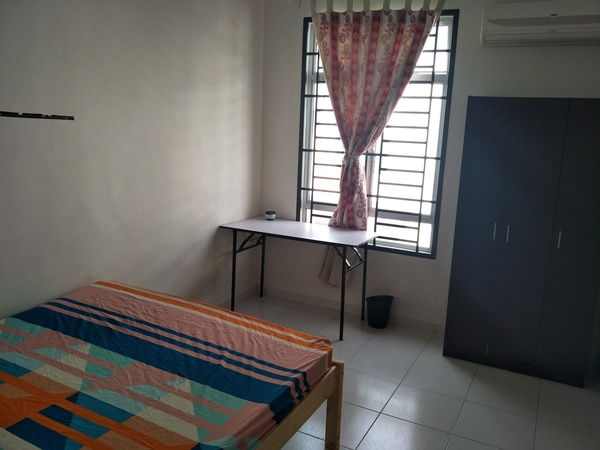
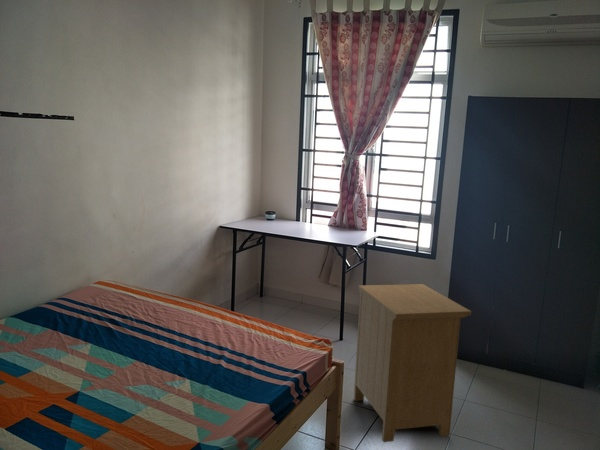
+ nightstand (406, 357)
